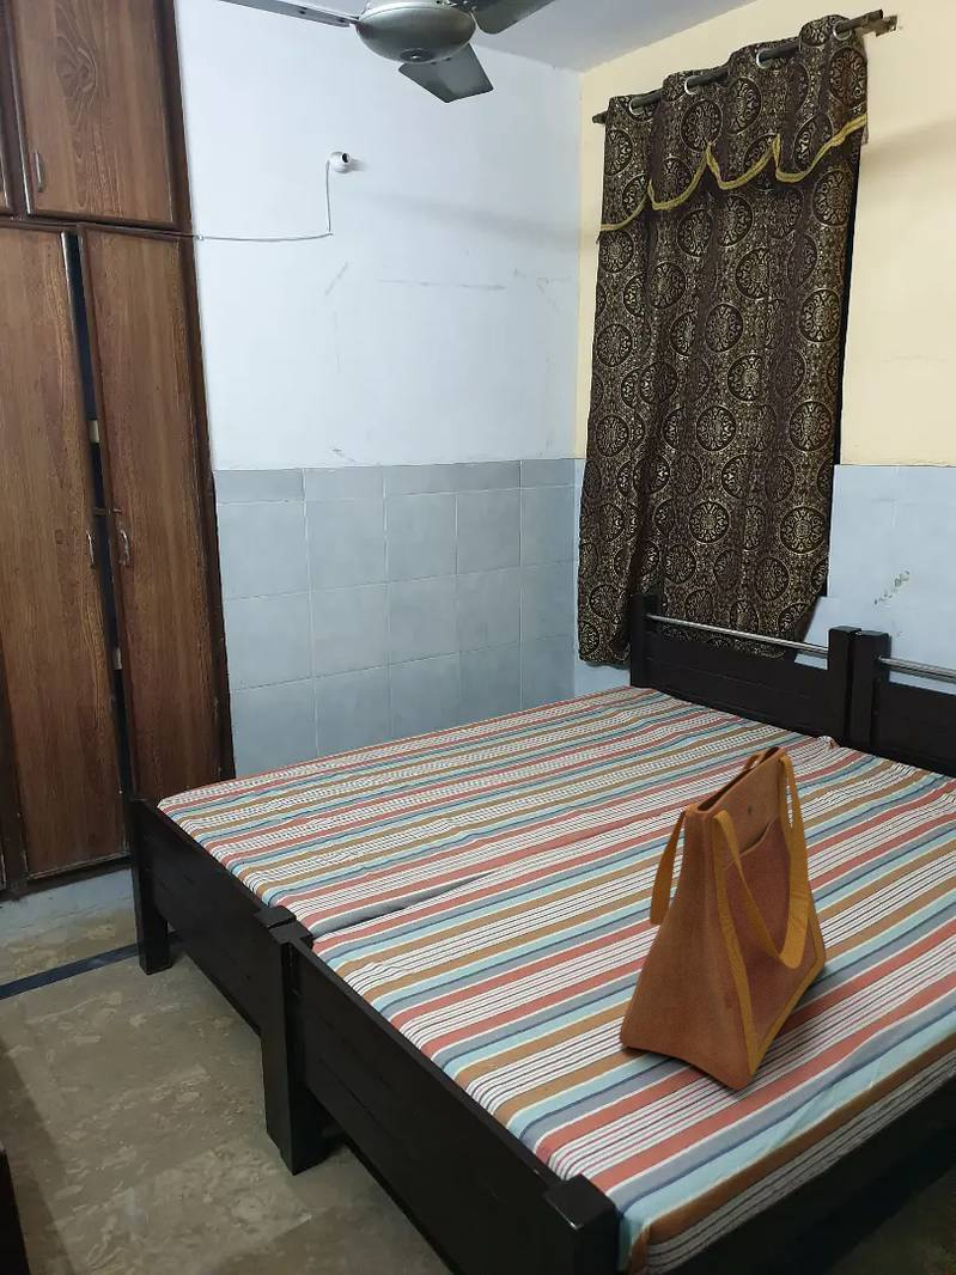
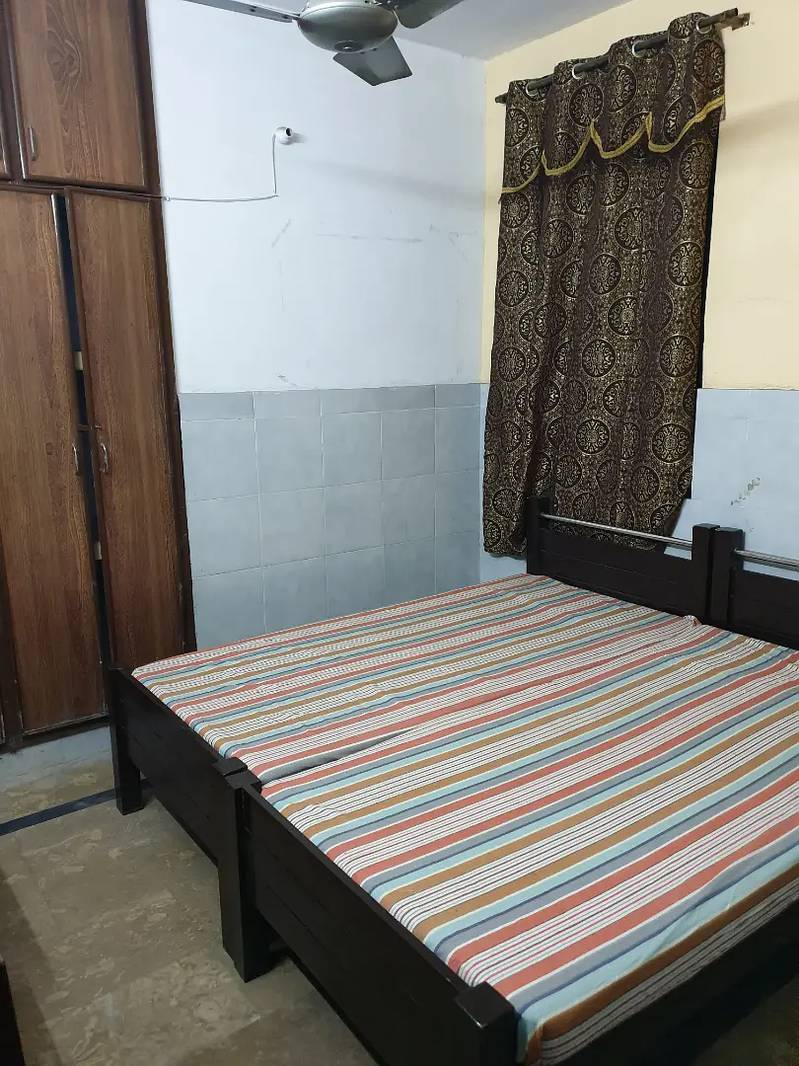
- tote bag (735, 892)
